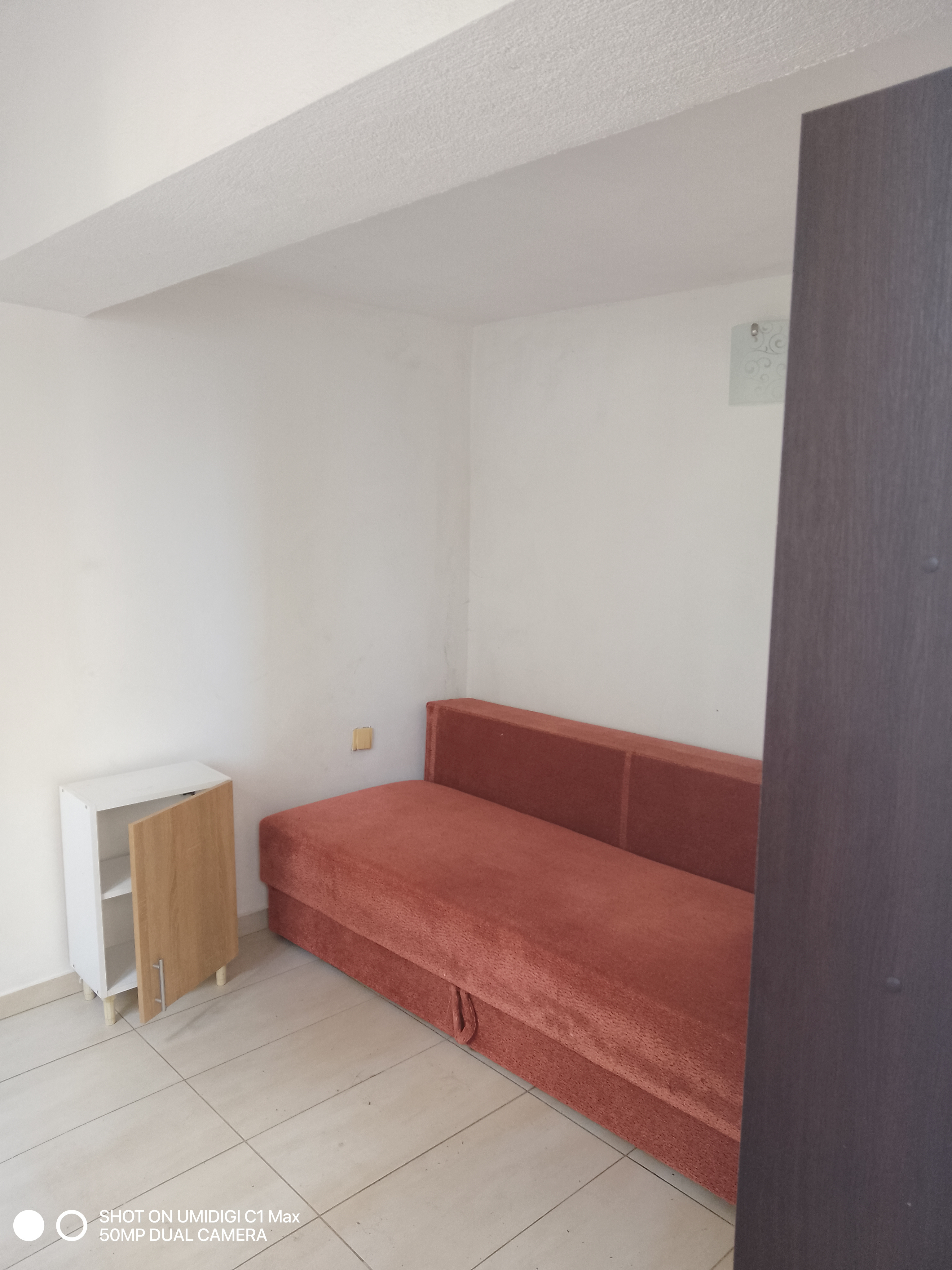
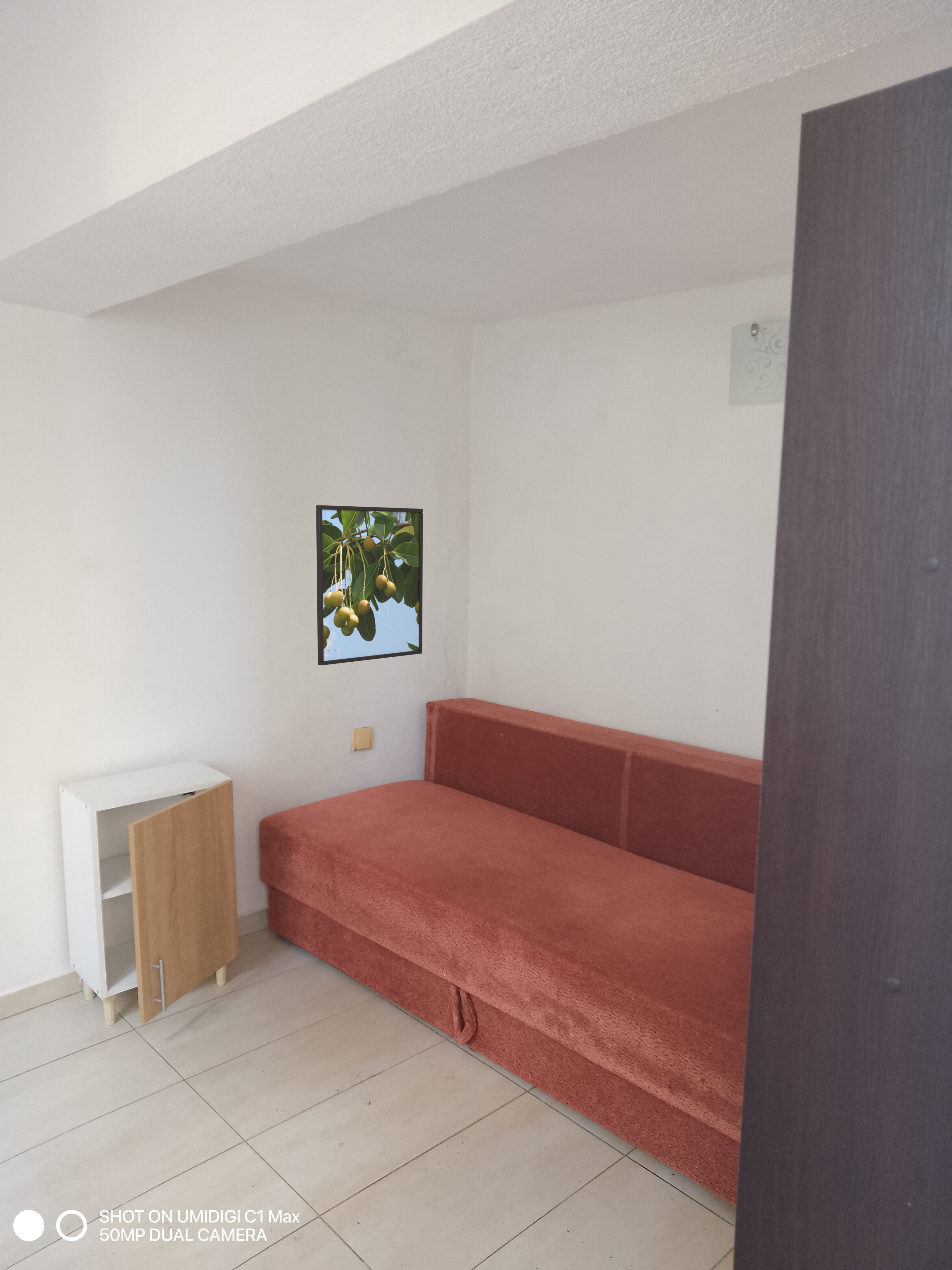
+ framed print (372, 584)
